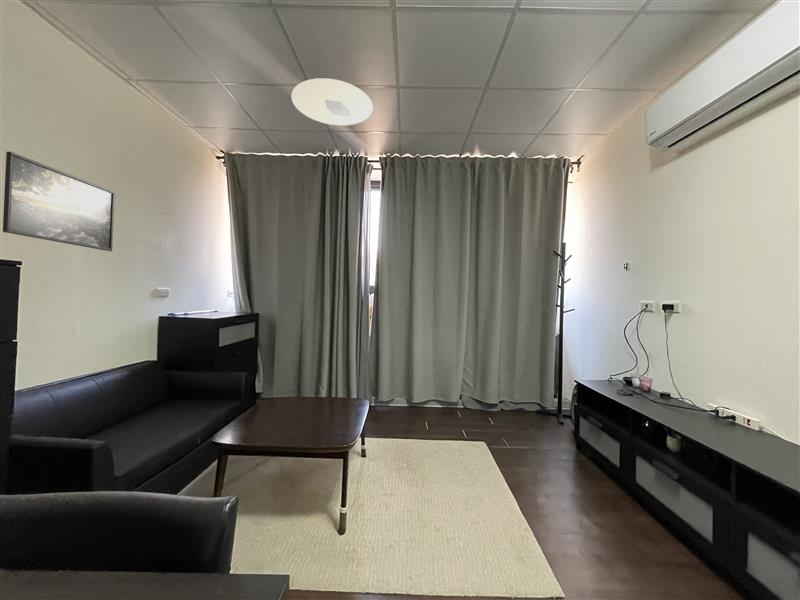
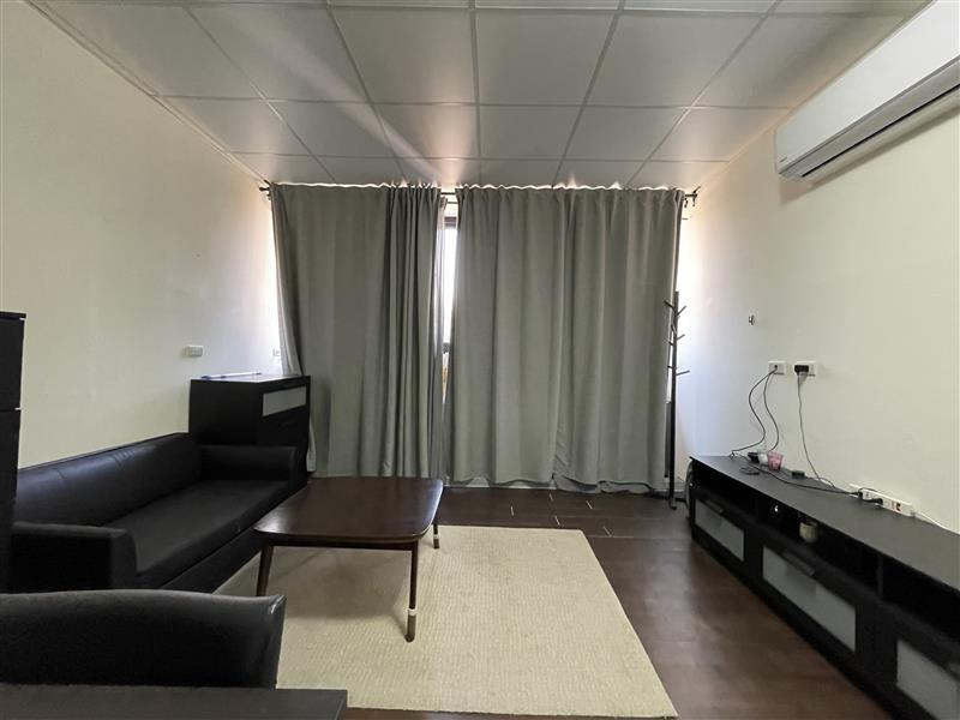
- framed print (67, 208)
- ceiling light (333, 100)
